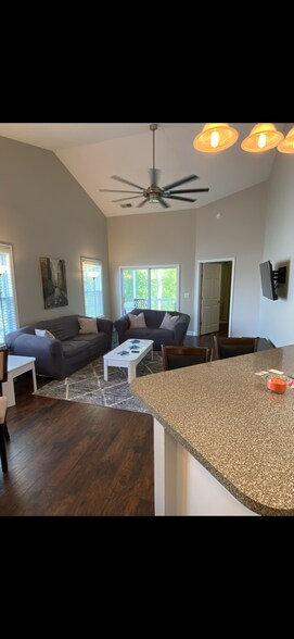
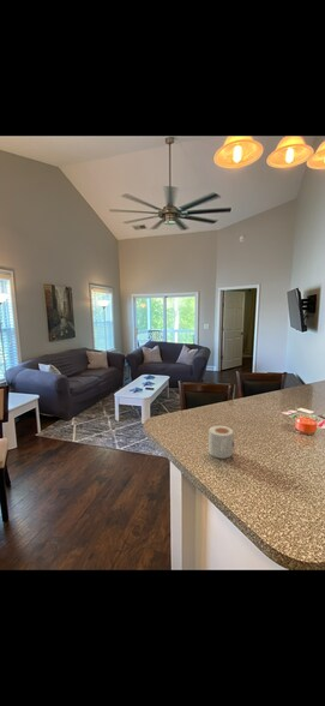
+ mug (221, 442)
